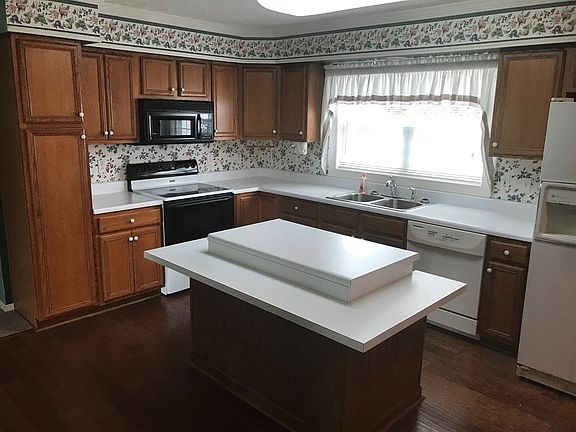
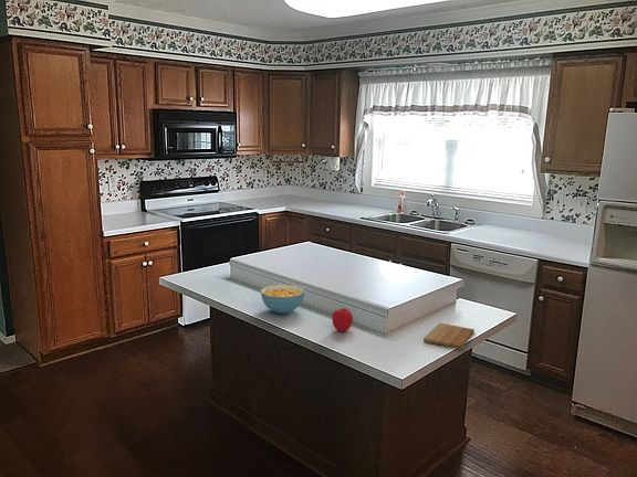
+ cereal bowl (282, 300)
+ cutting board (449, 335)
+ fruit (342, 318)
